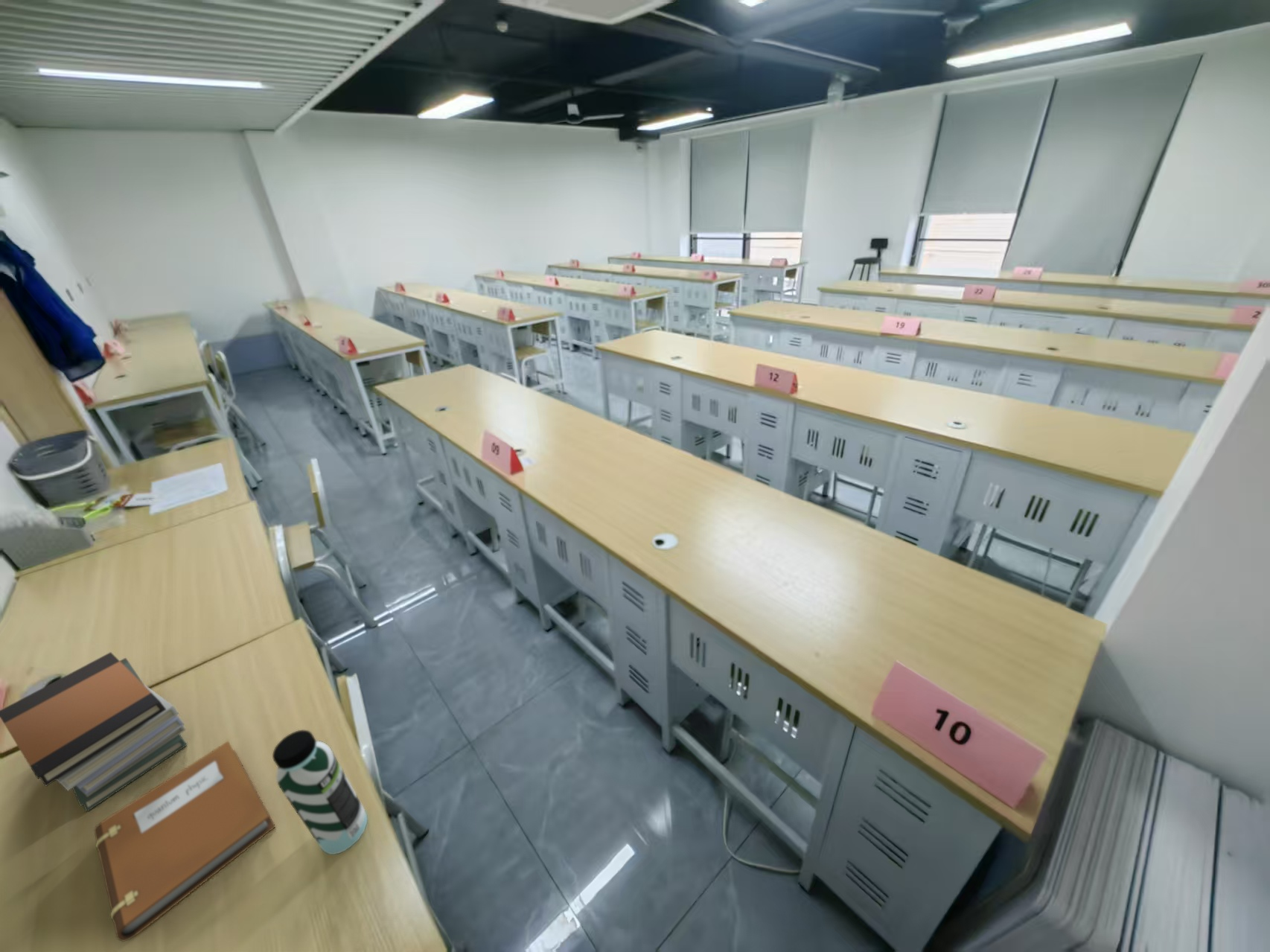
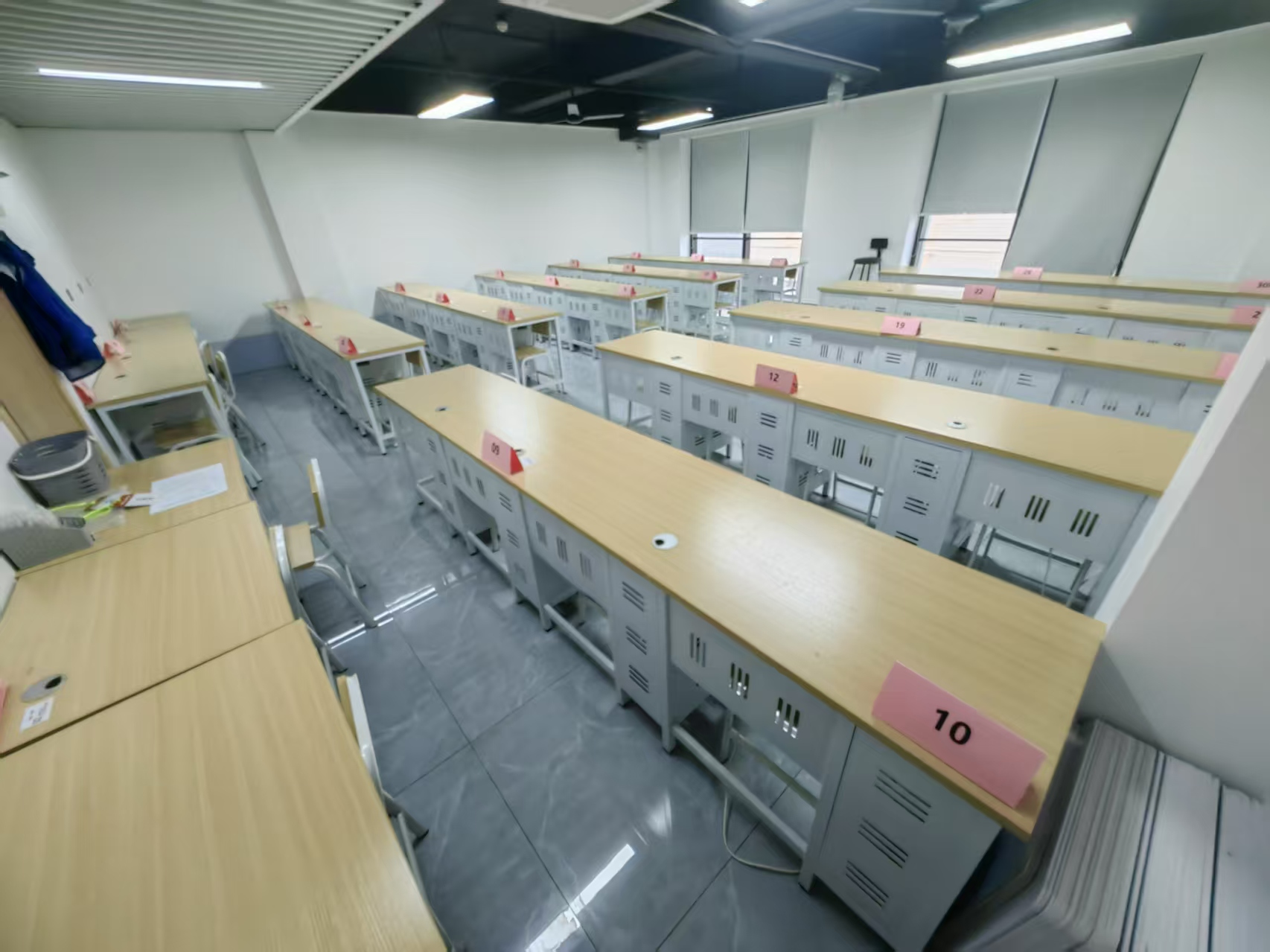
- book stack (101, 726)
- water bottle (320, 790)
- notebook (182, 825)
